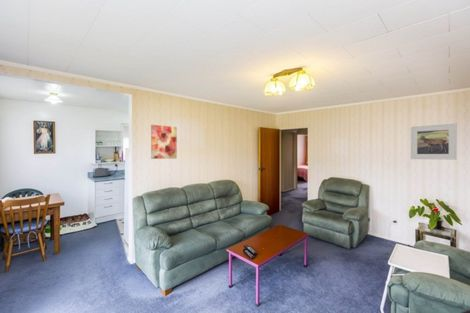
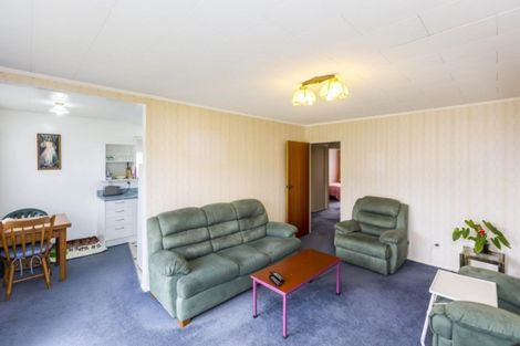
- wall art (164, 142)
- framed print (432, 142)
